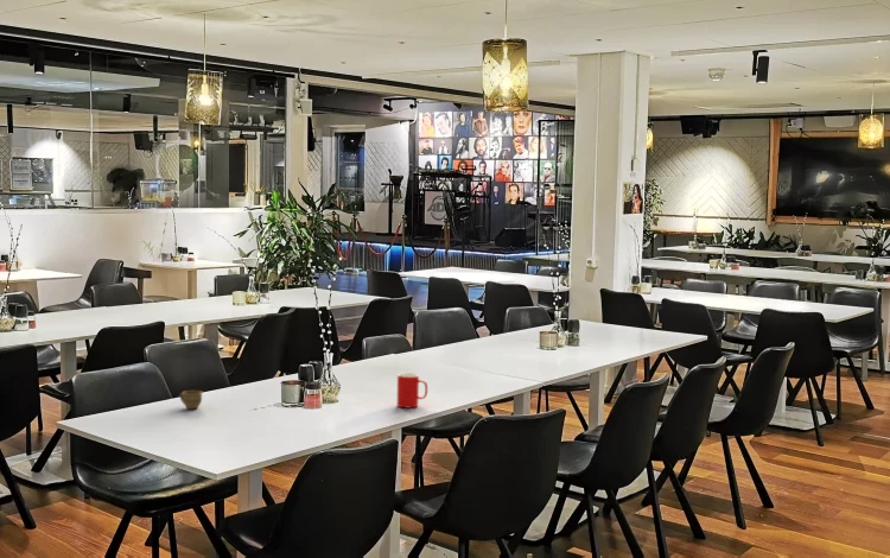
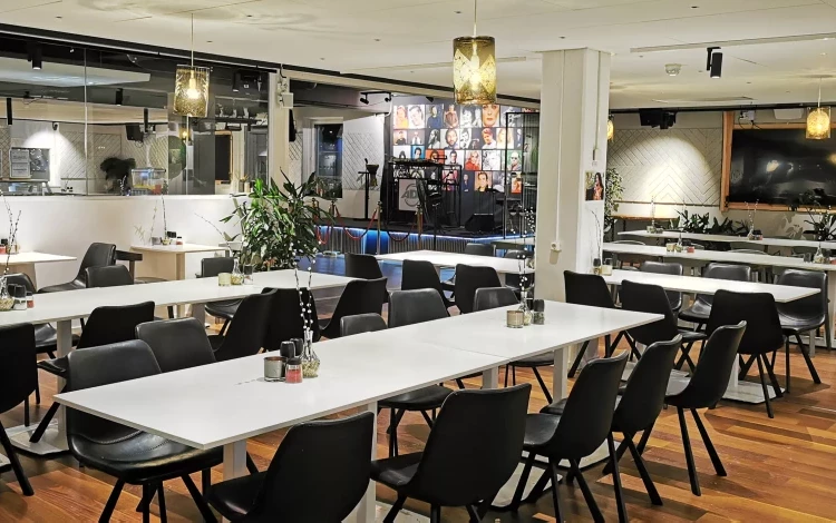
- cup (190, 399)
- cup (411, 391)
